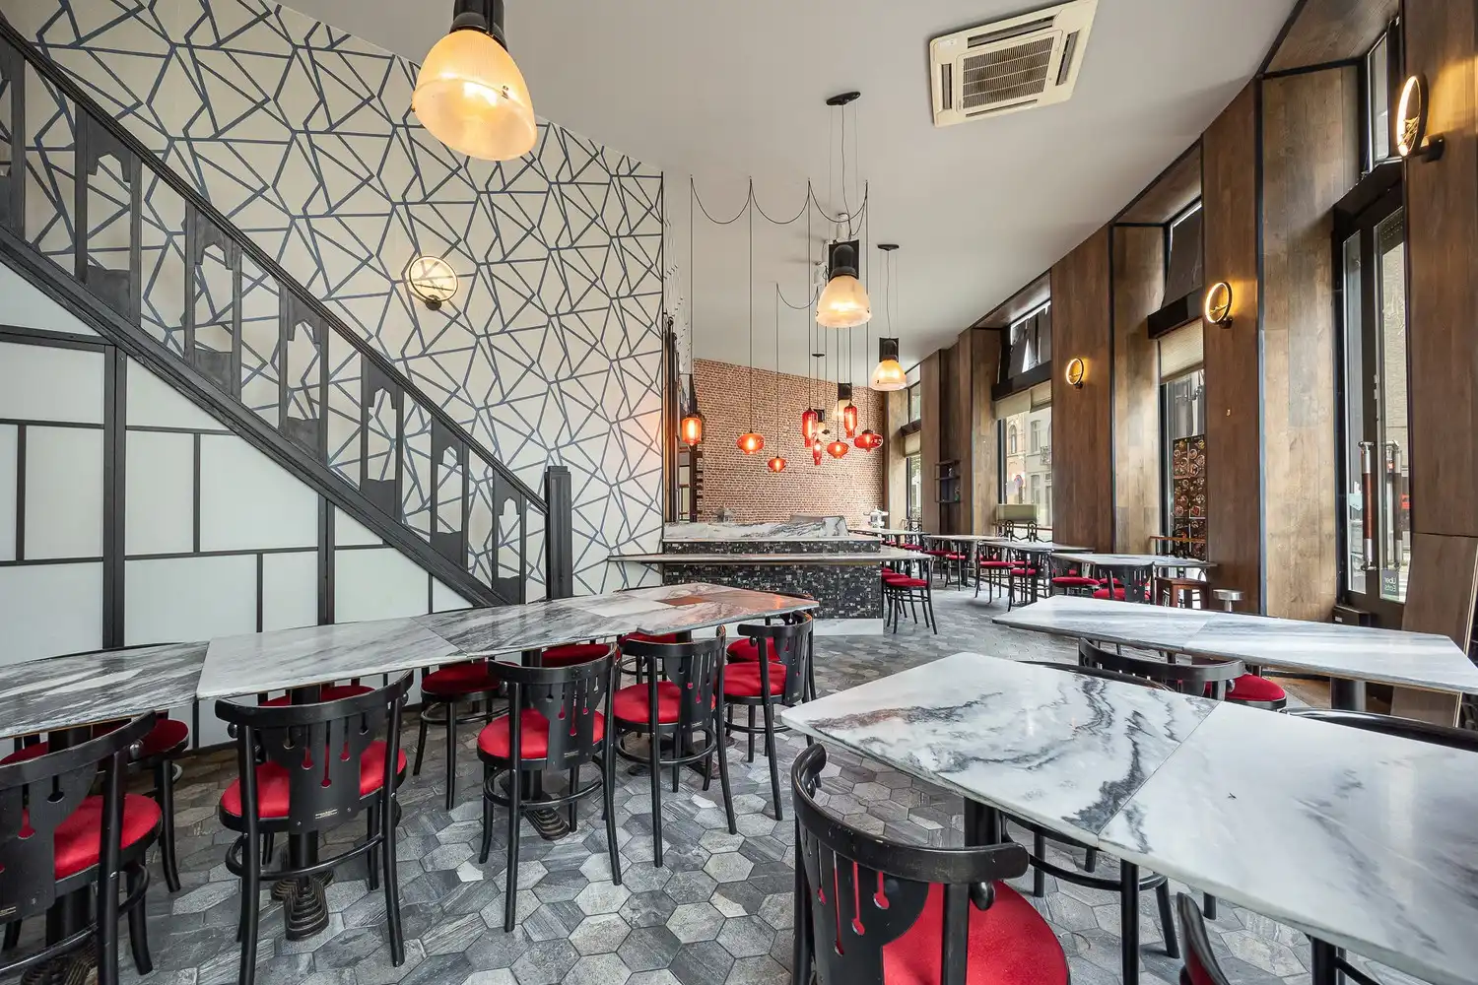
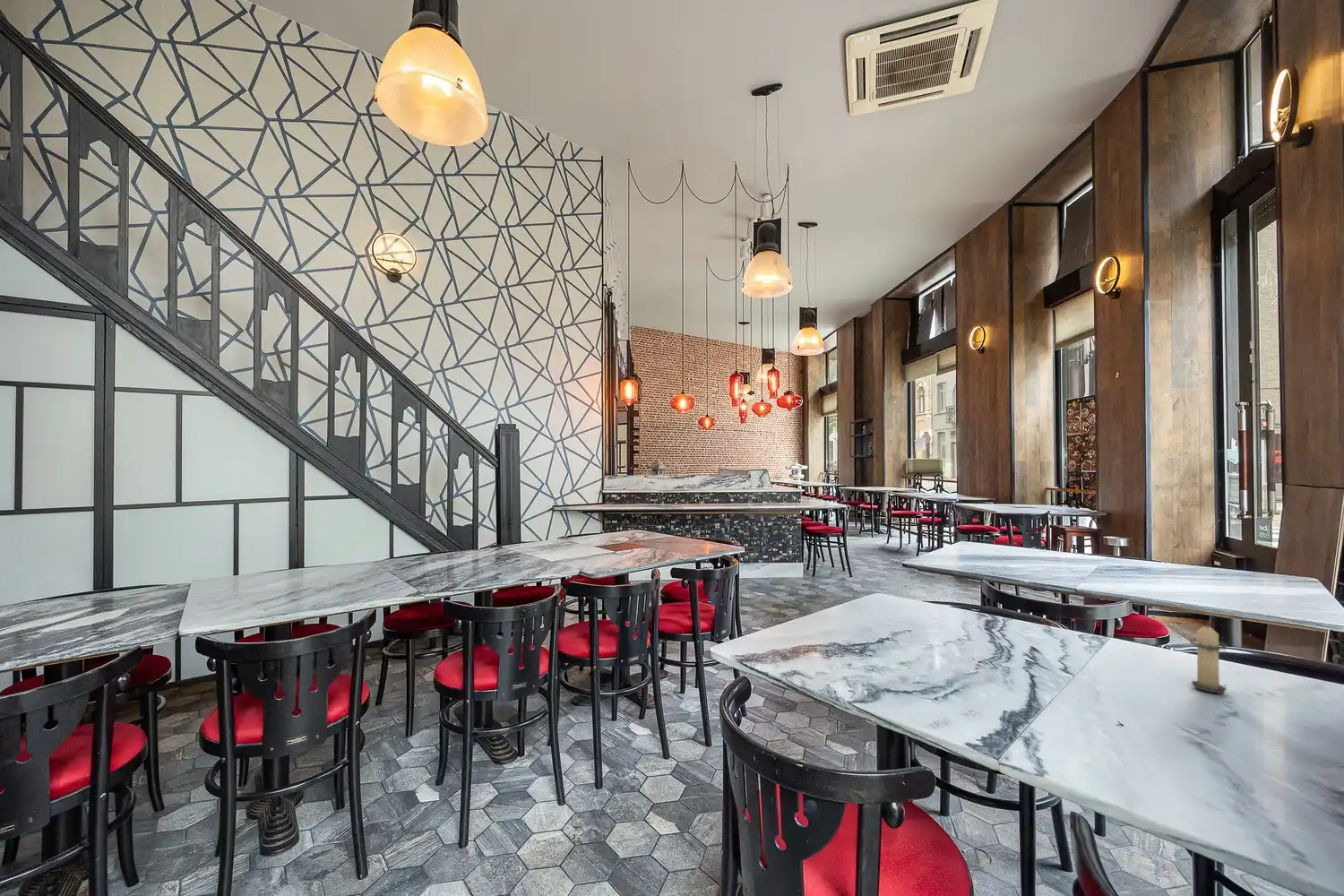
+ candle (1208, 655)
